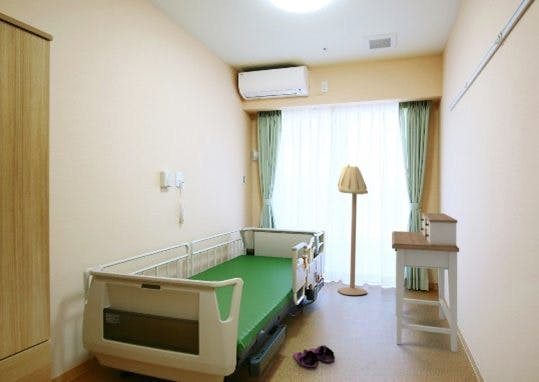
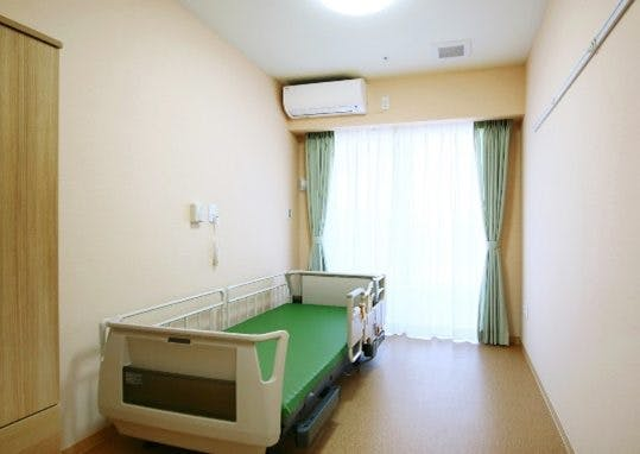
- slippers (313, 352)
- floor lamp (352, 227)
- desk (420, 267)
